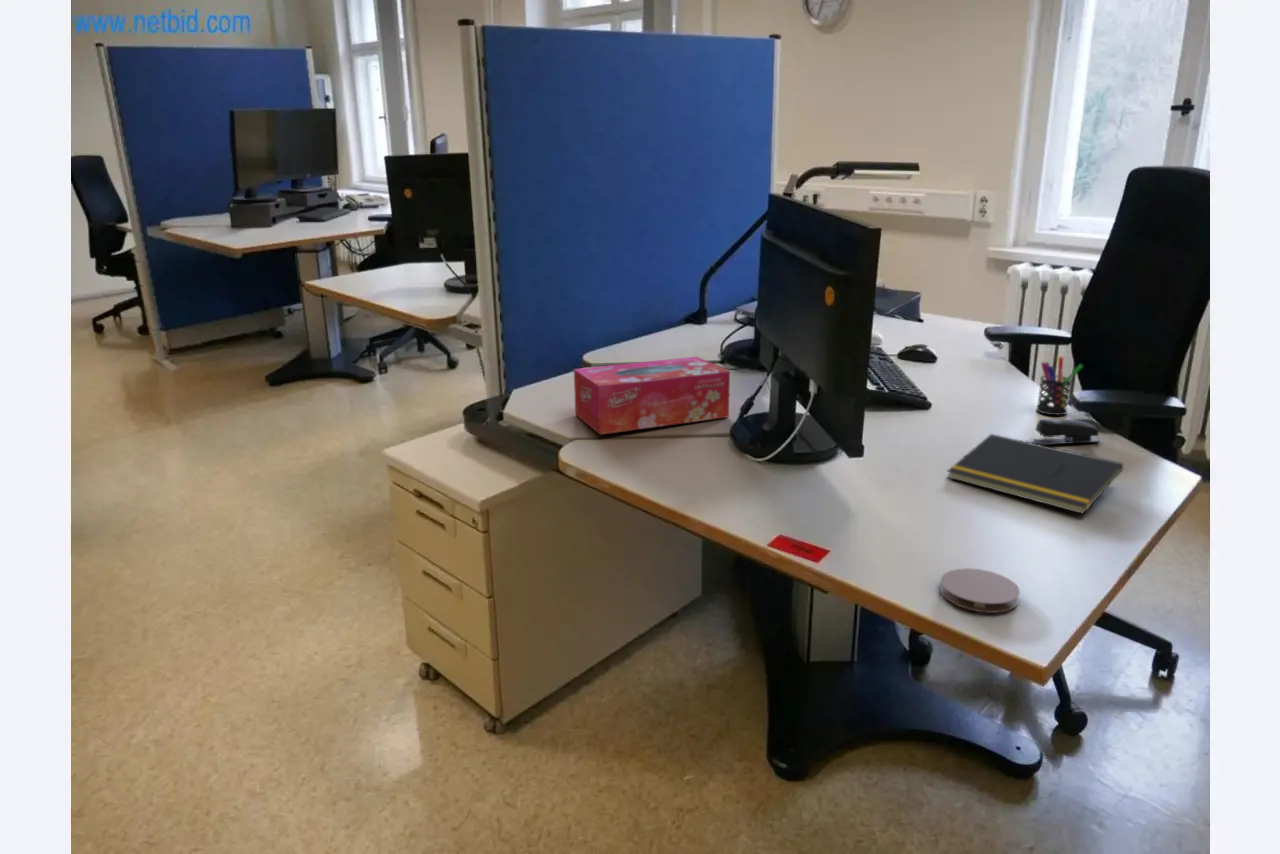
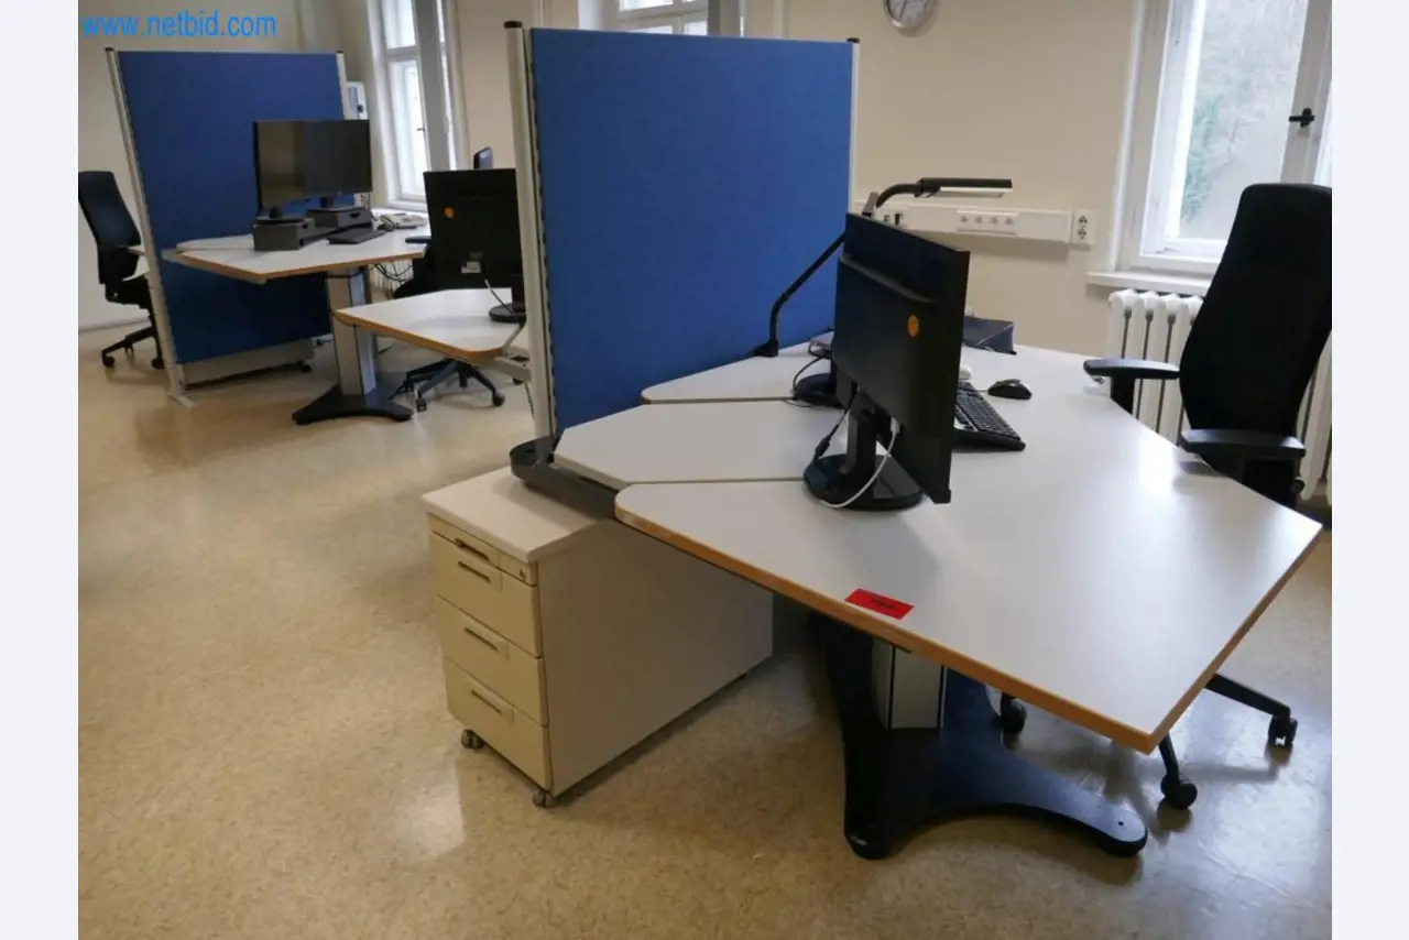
- notepad (1033, 470)
- stapler (1067, 430)
- pen holder (1059, 383)
- tissue box (651, 393)
- coaster (979, 589)
